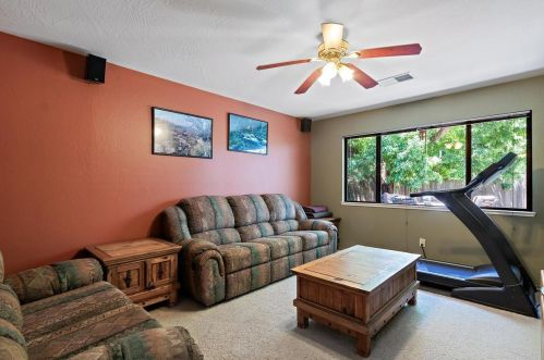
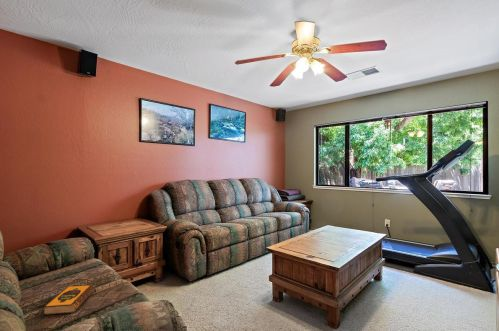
+ hardback book (71, 298)
